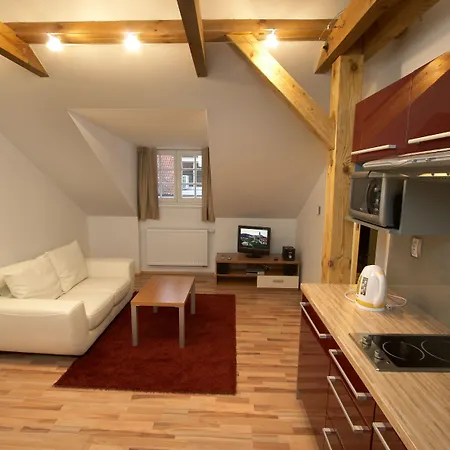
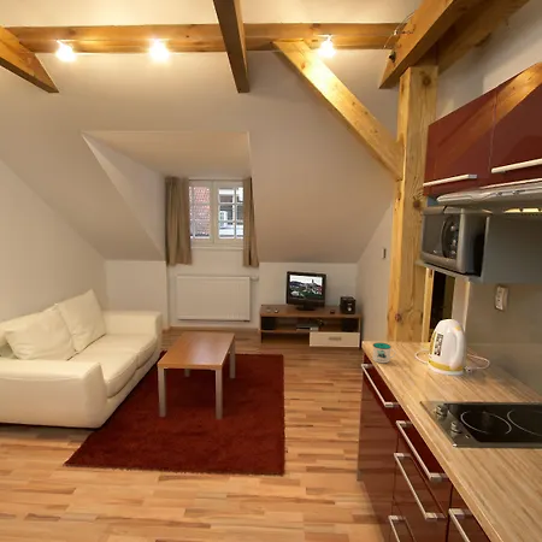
+ mug (383, 353)
